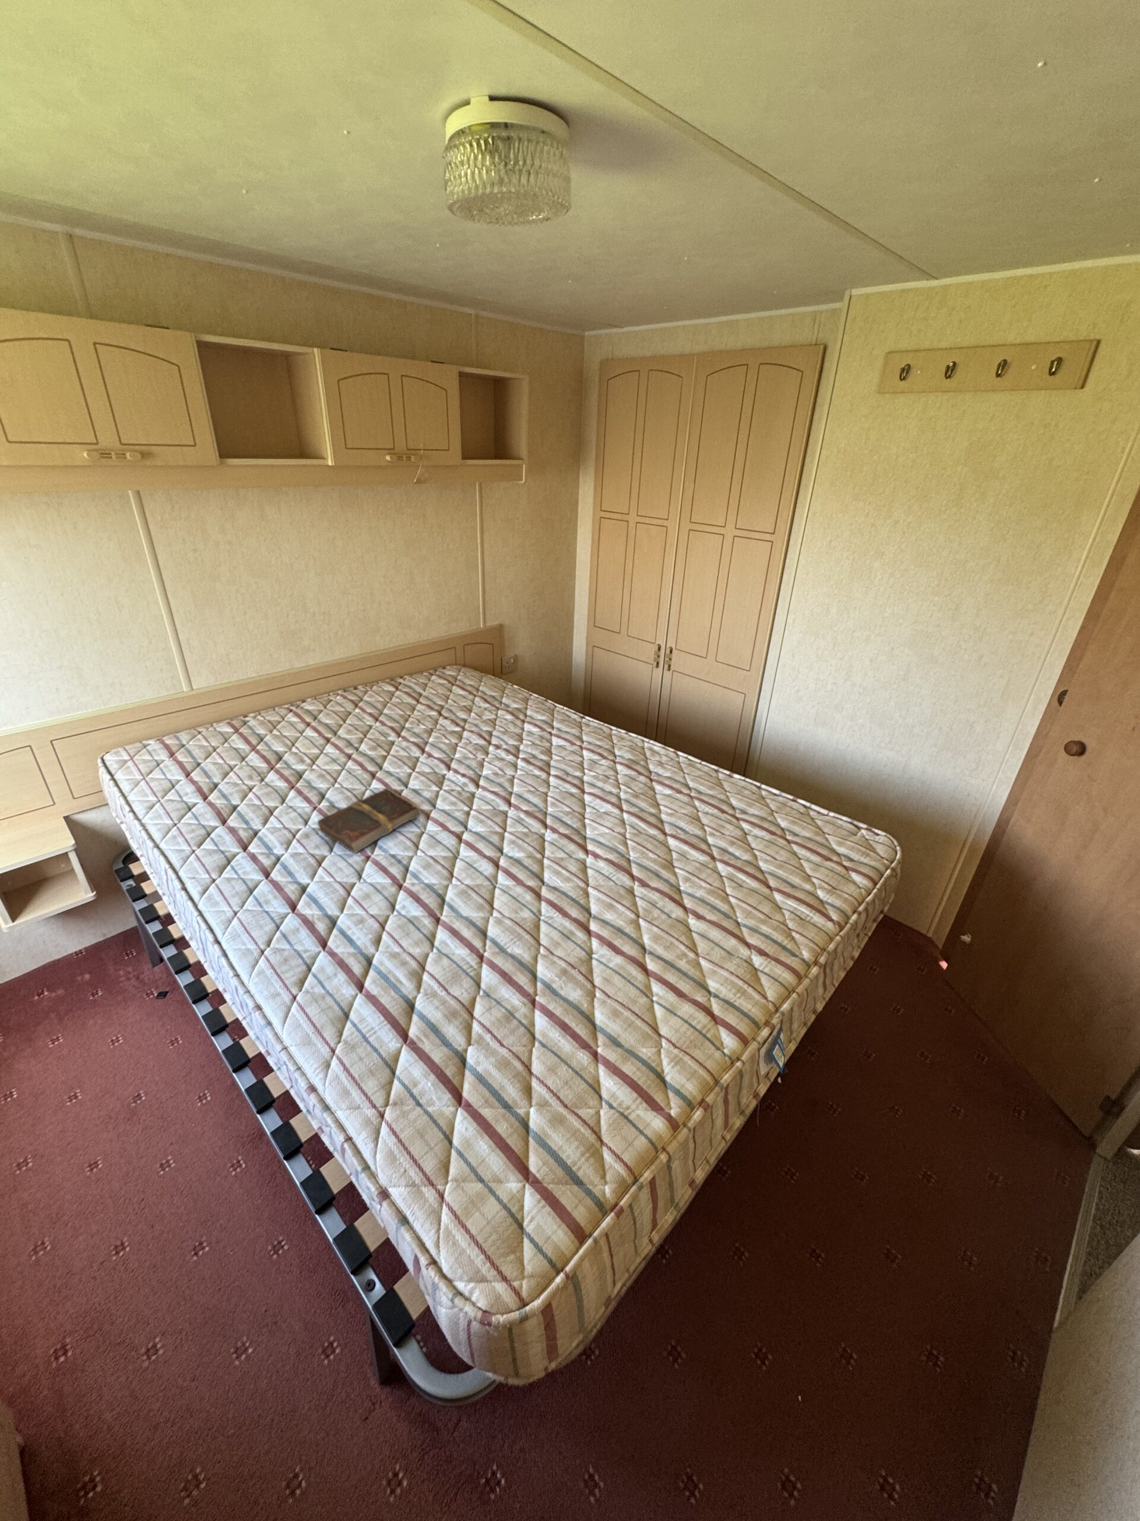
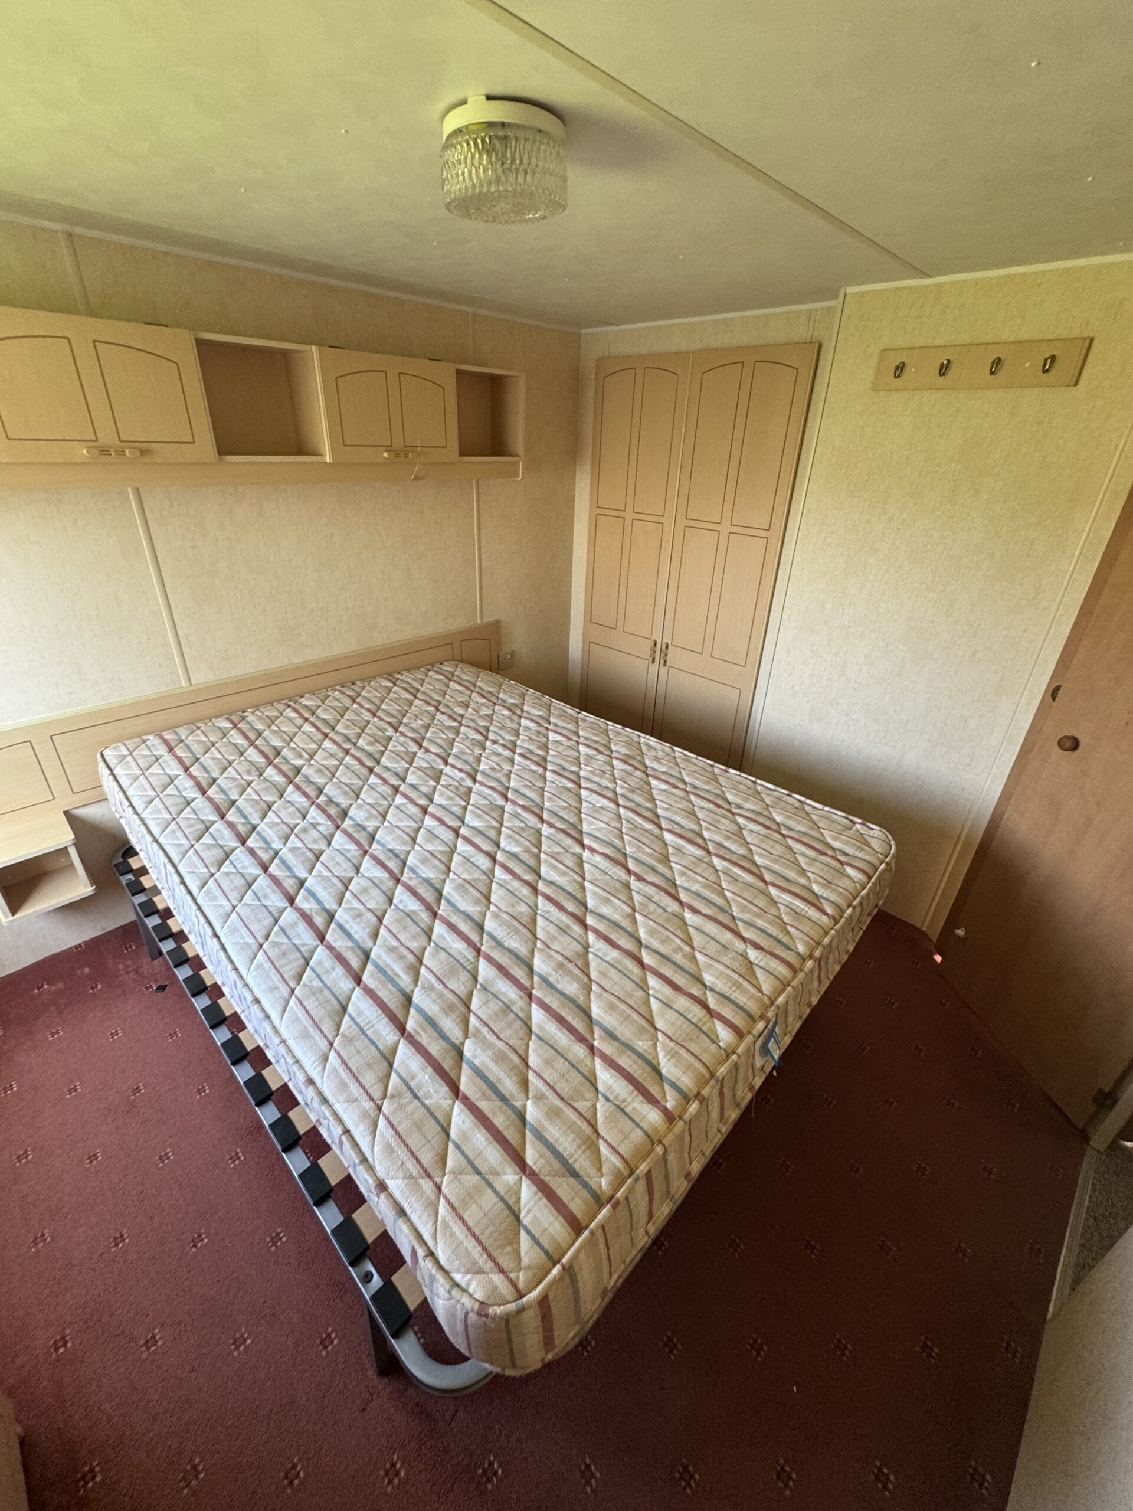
- book (371, 817)
